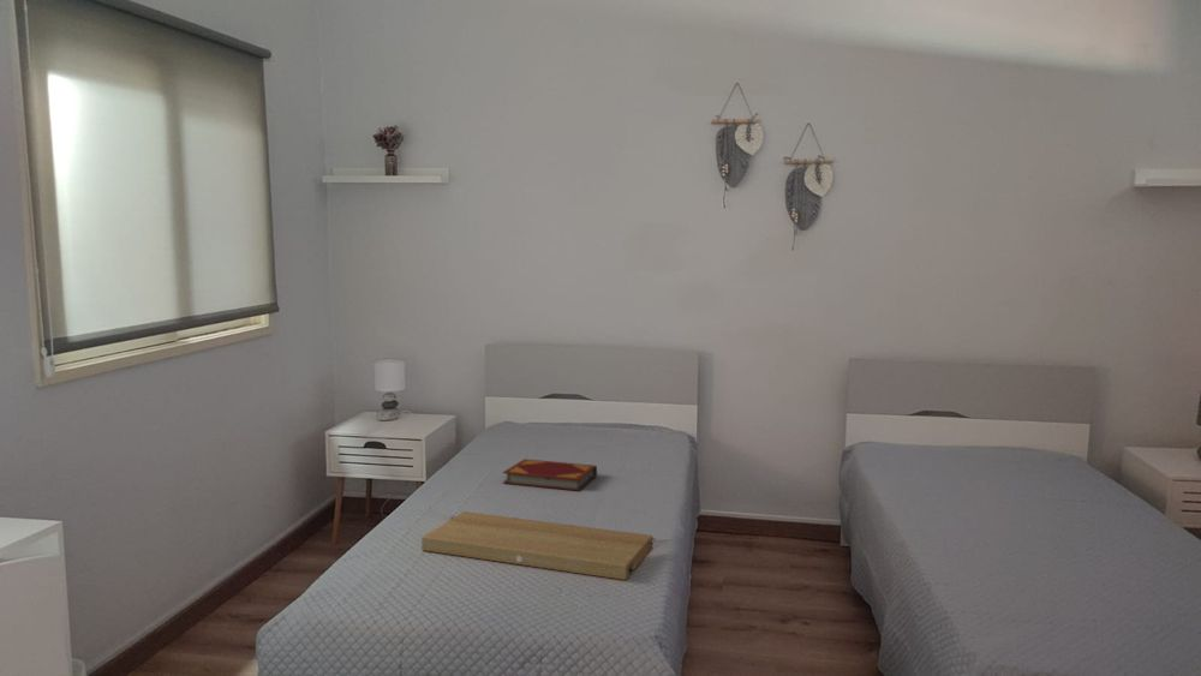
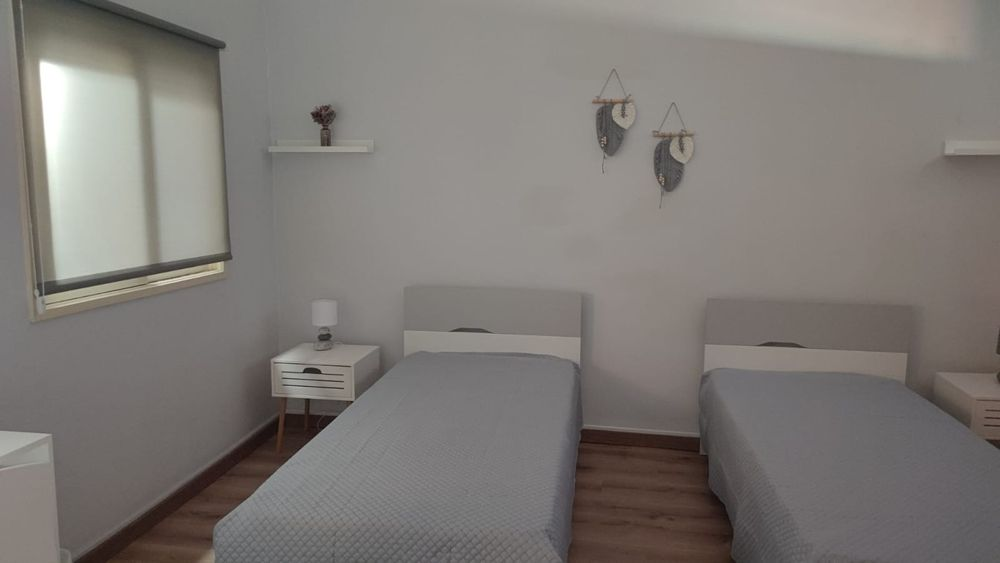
- tray (537, 543)
- hardback book (550, 473)
